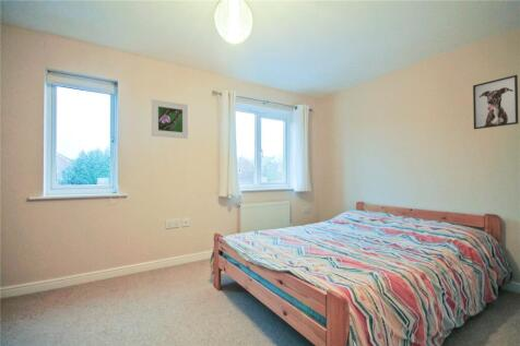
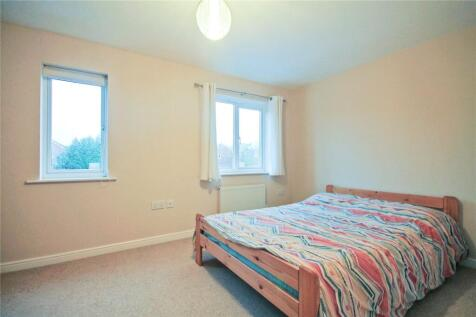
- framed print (170, 119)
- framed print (494, 103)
